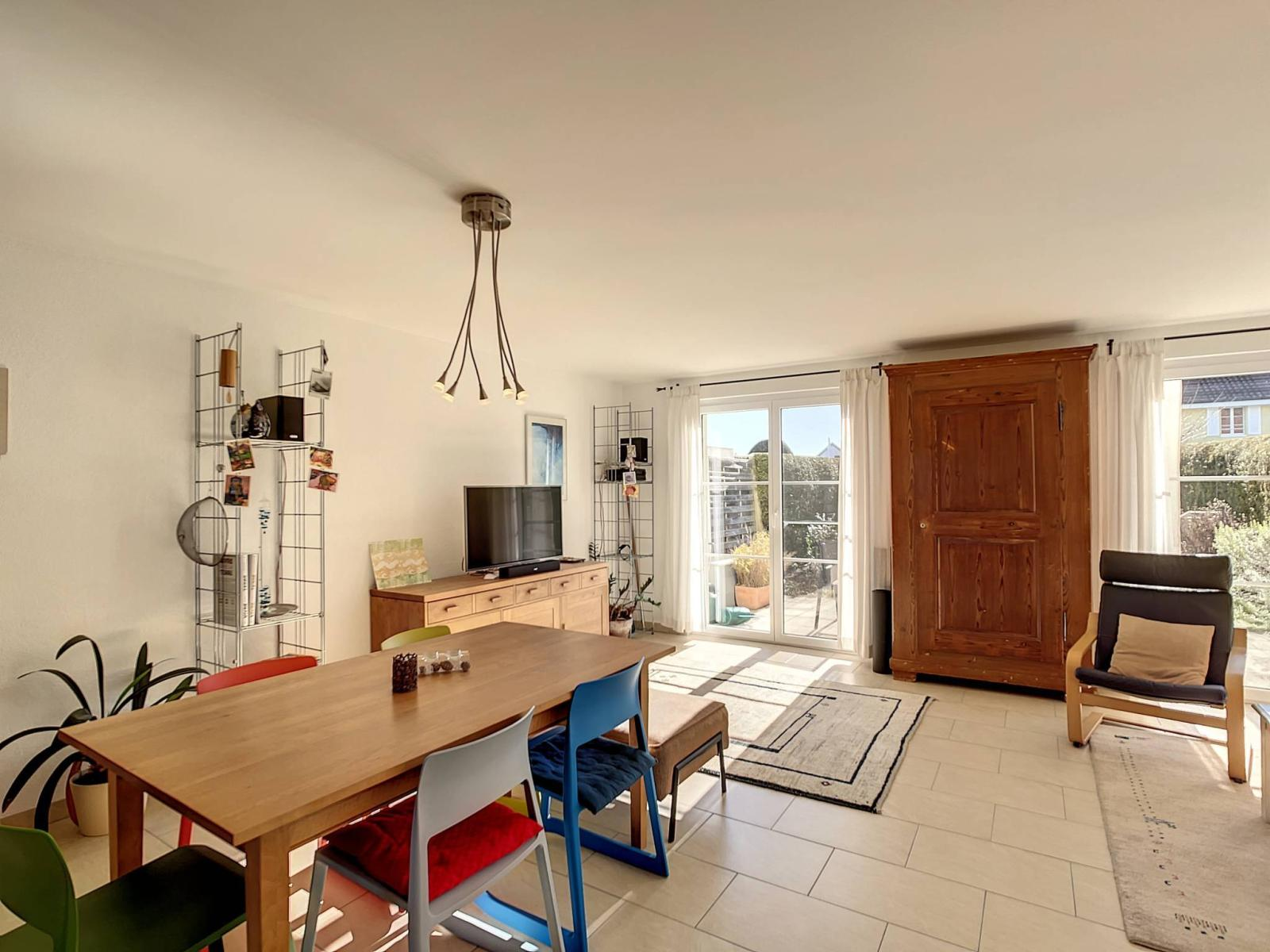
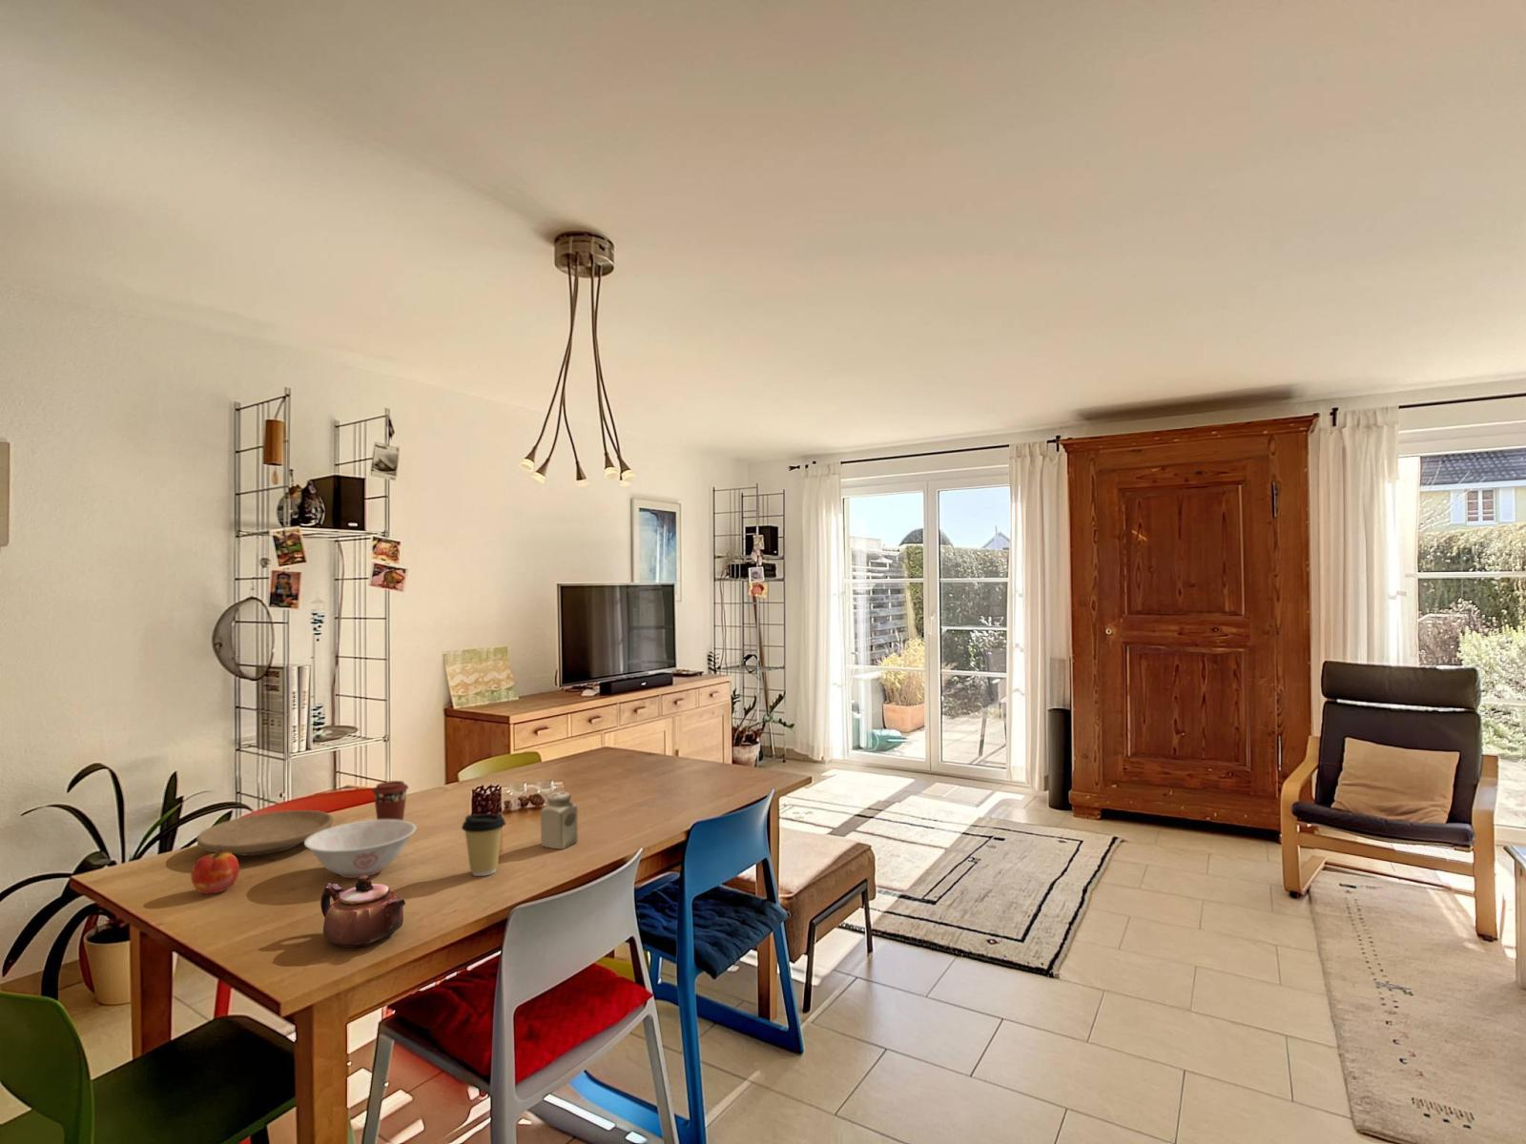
+ apple (215, 870)
+ plate (267, 836)
+ teapot (363, 905)
+ coffee cup (391, 808)
+ salt shaker (559, 818)
+ coffee cup (483, 844)
+ bowl (362, 852)
